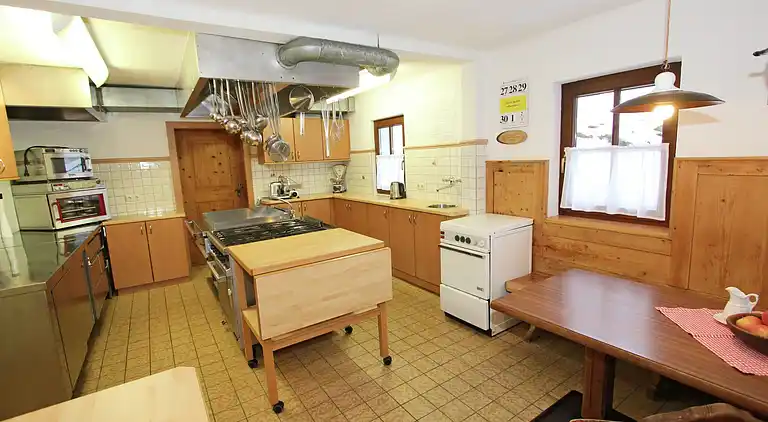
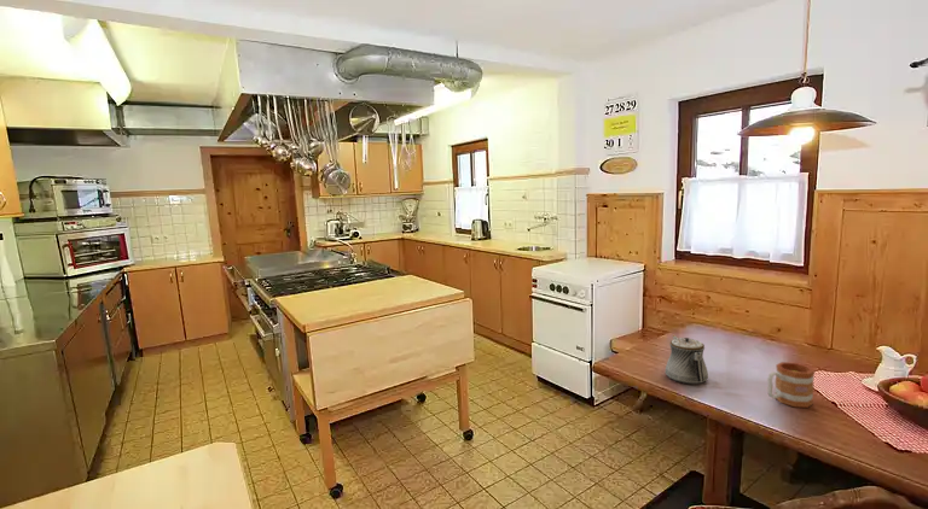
+ mug (788, 385)
+ teapot (685, 357)
